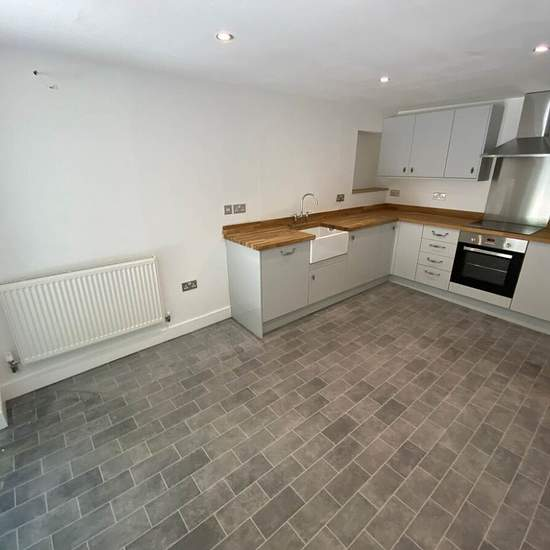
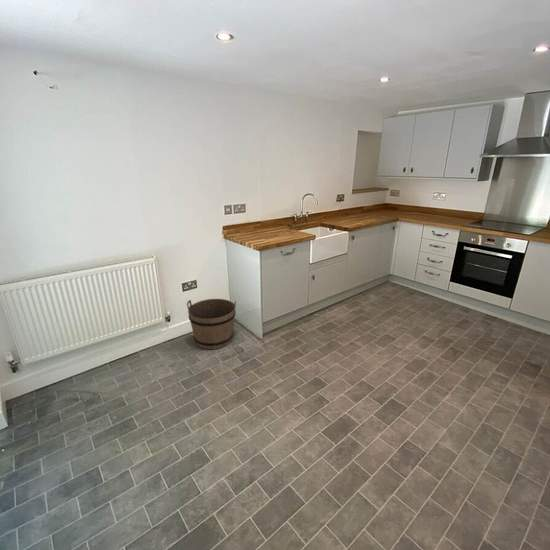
+ bucket (213, 321)
